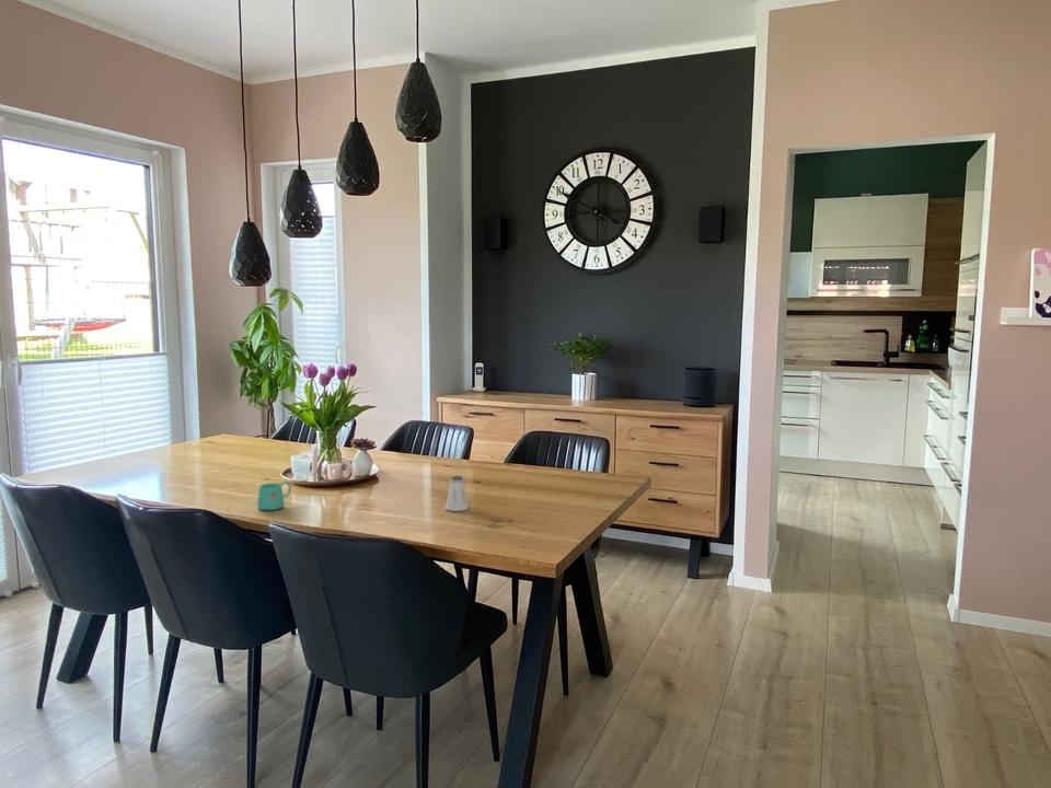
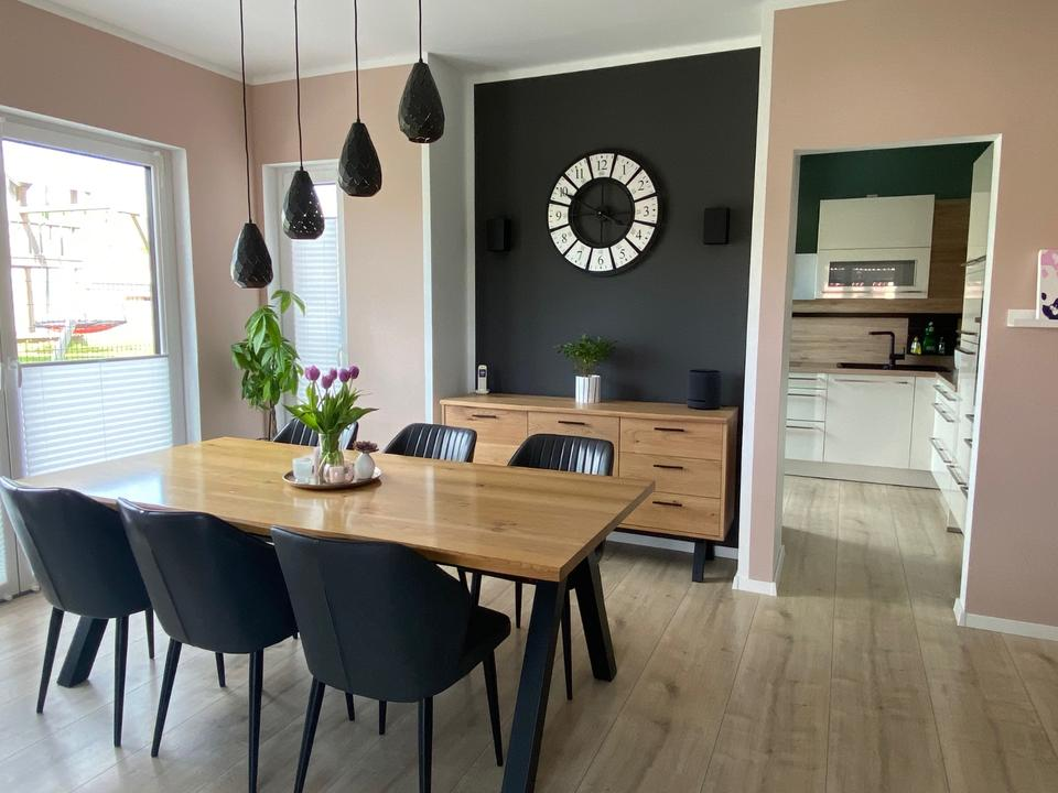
- mug (276, 495)
- saltshaker (457, 491)
